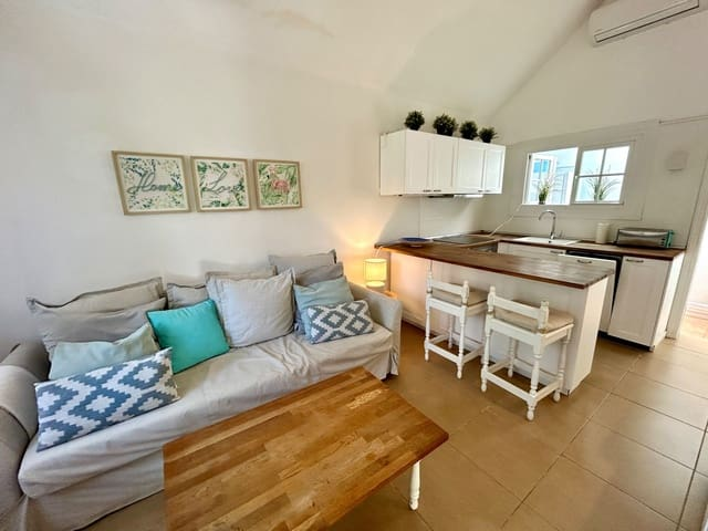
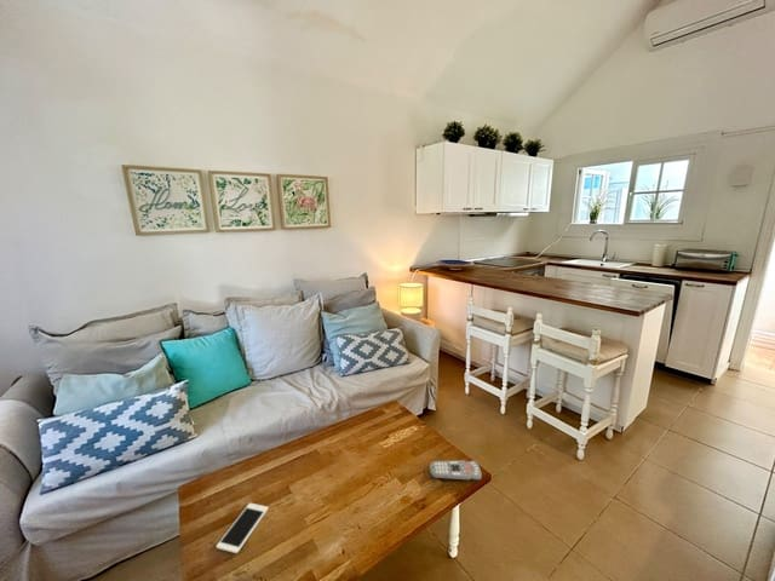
+ remote control (454, 470)
+ cell phone (243, 525)
